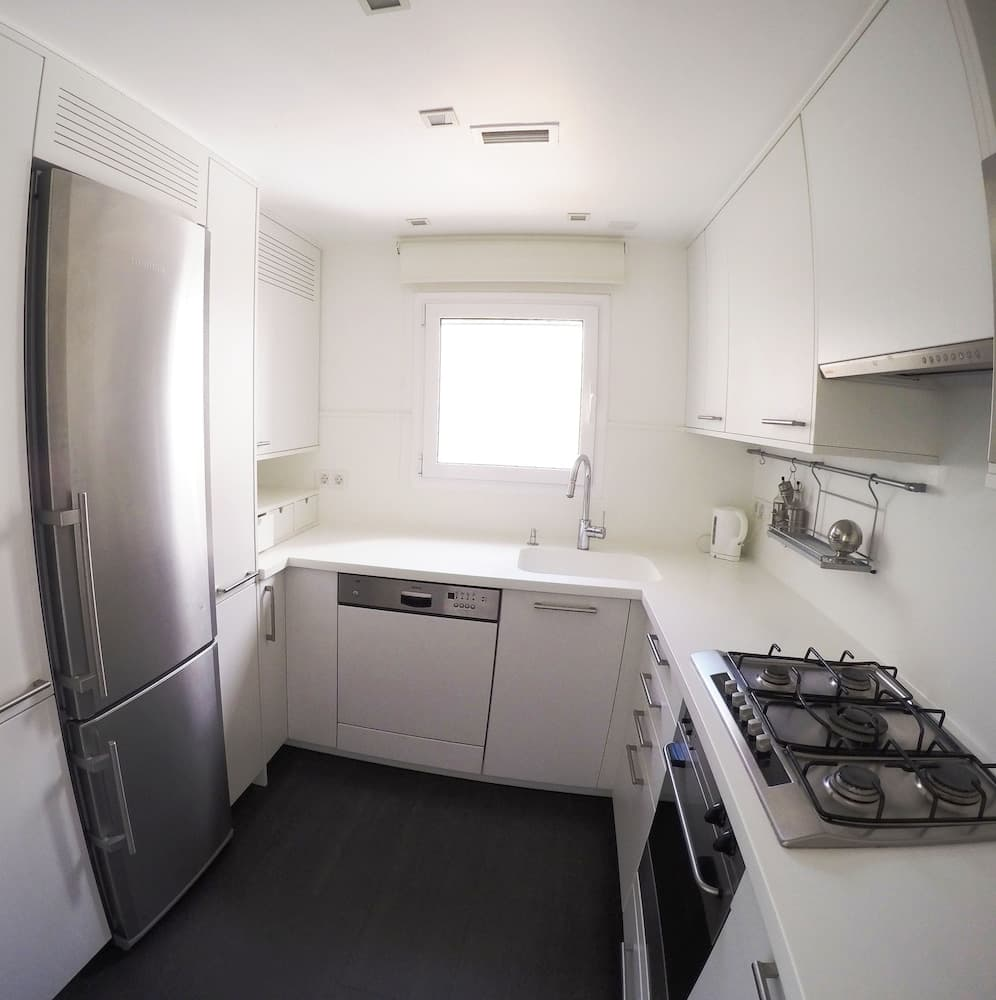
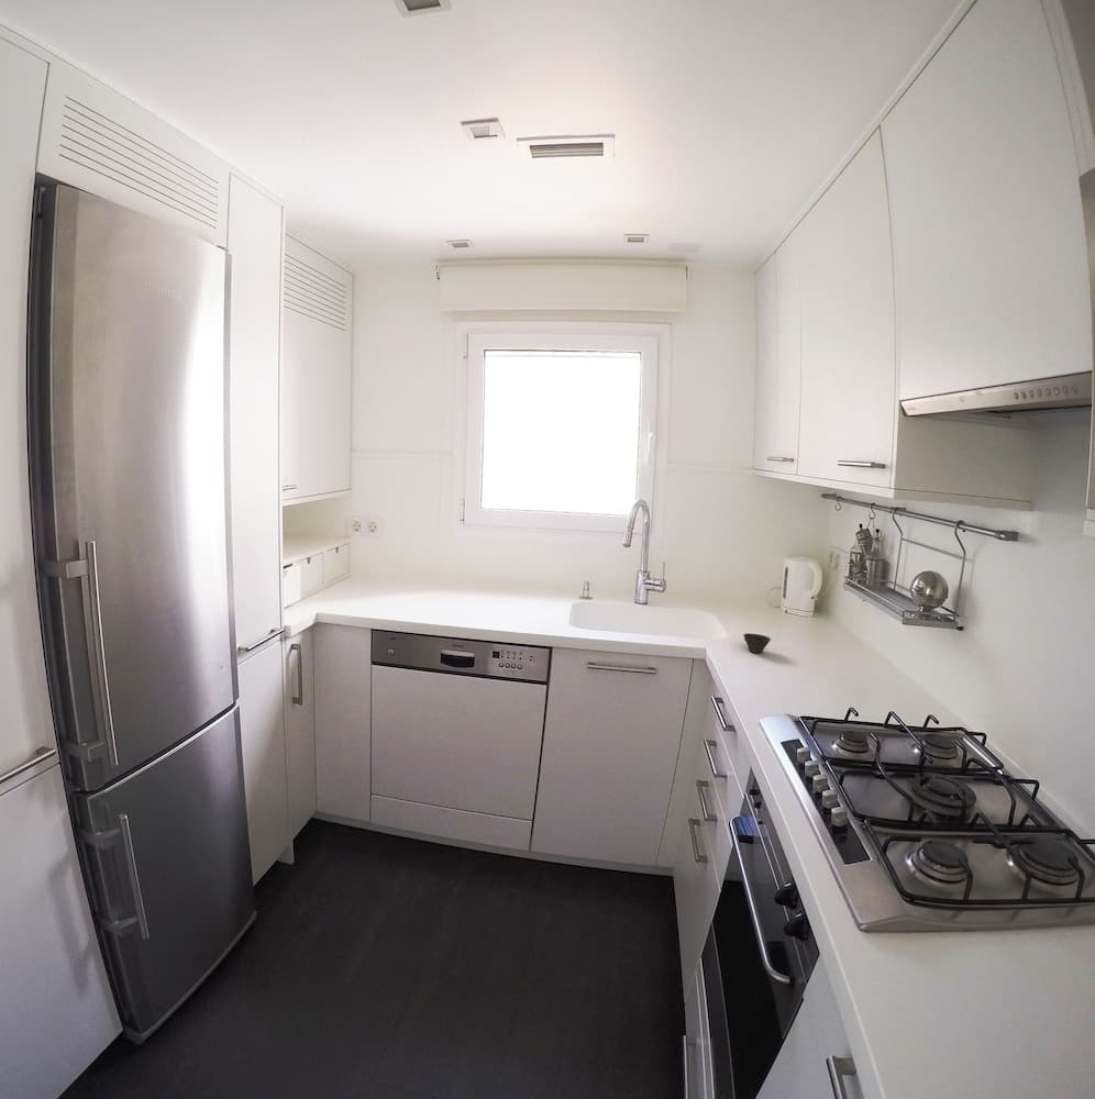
+ cup (755, 643)
